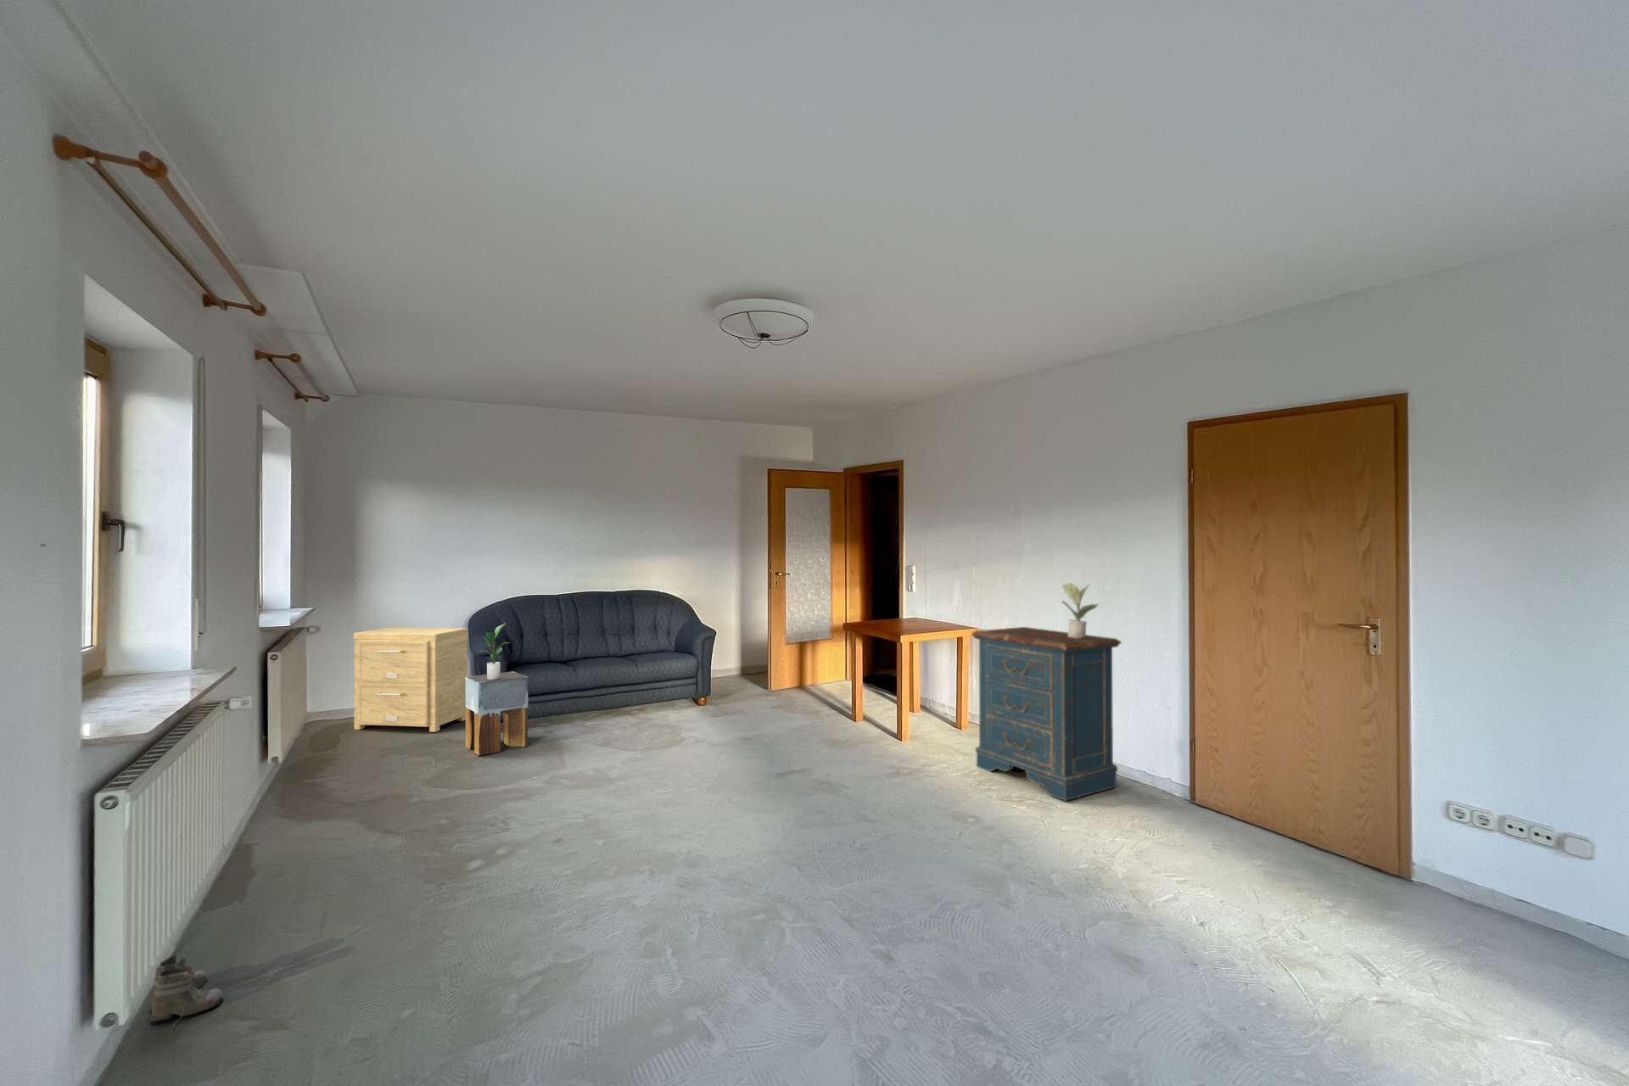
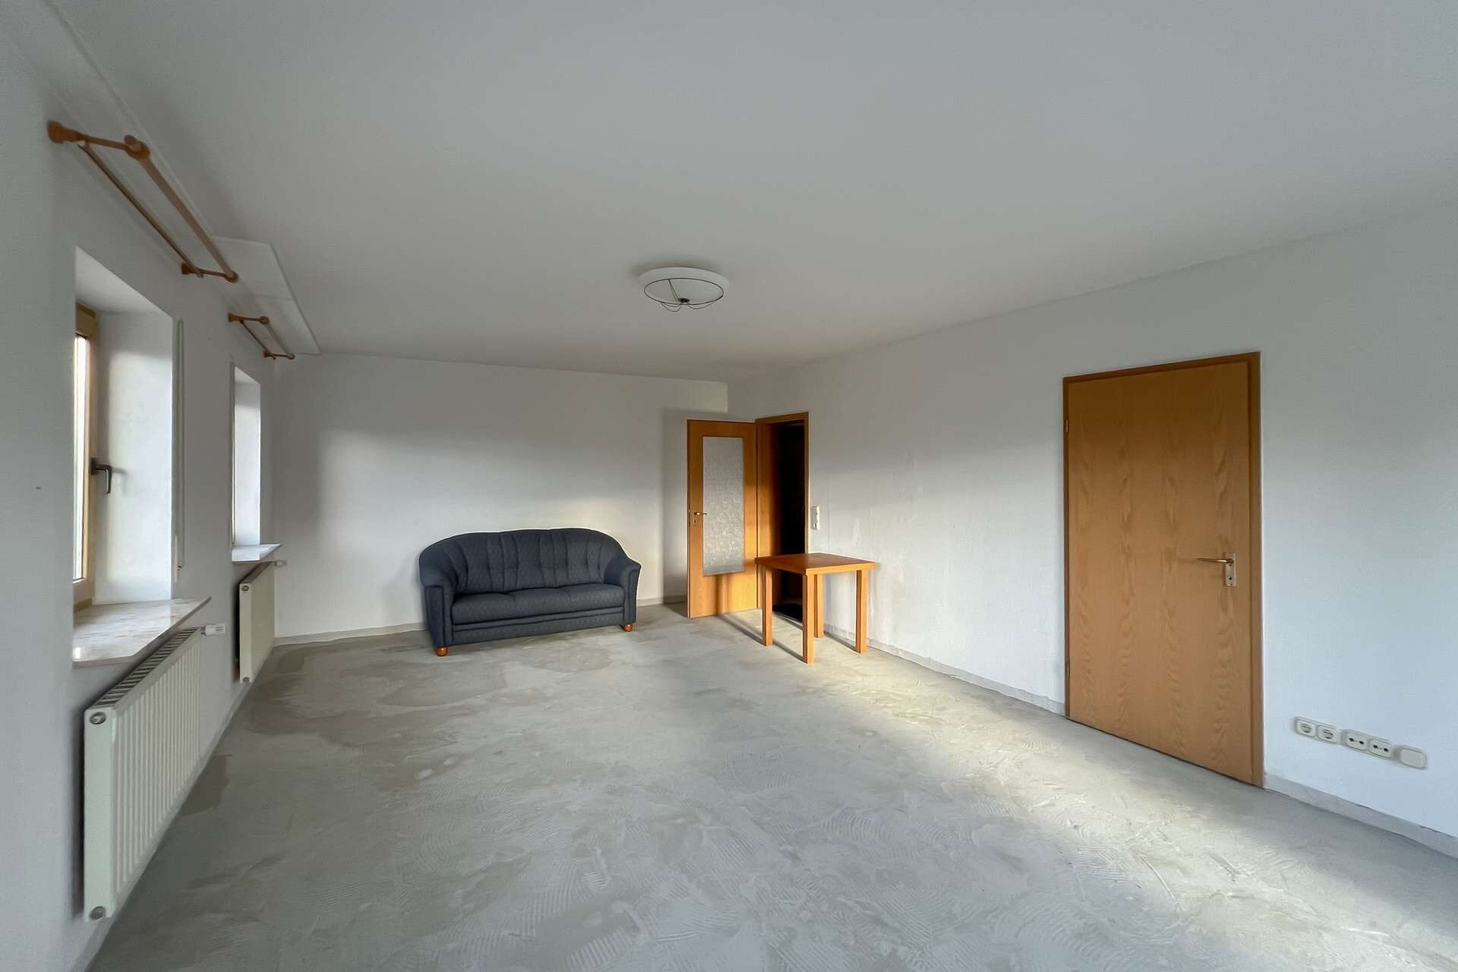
- potted plant (491, 651)
- dresser (1042, 705)
- side table (408, 678)
- potted plant (1081, 610)
- boots (185, 982)
- stool (497, 711)
